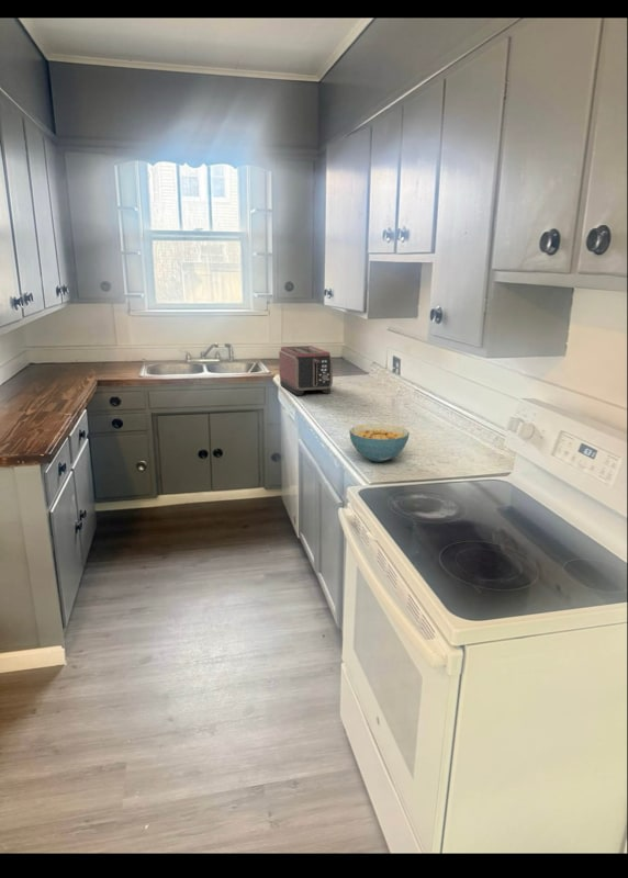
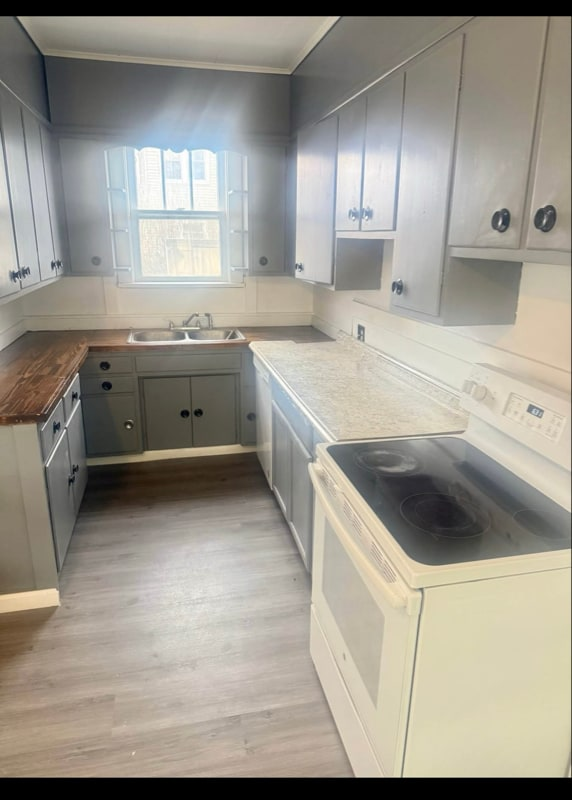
- cereal bowl (379, 444)
- toaster (305, 370)
